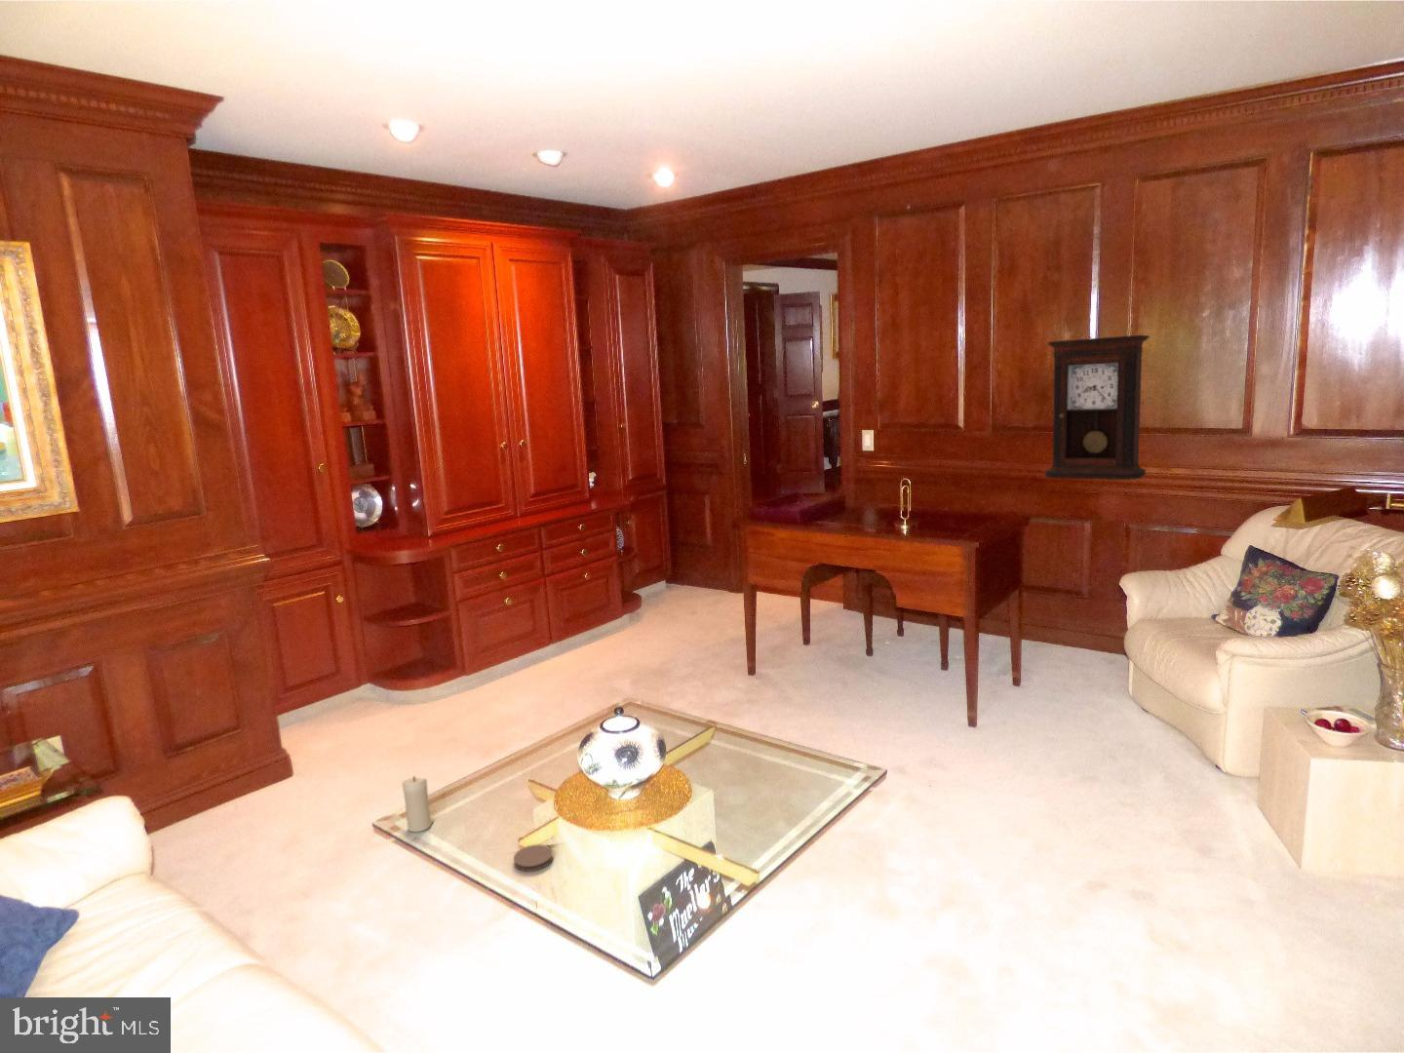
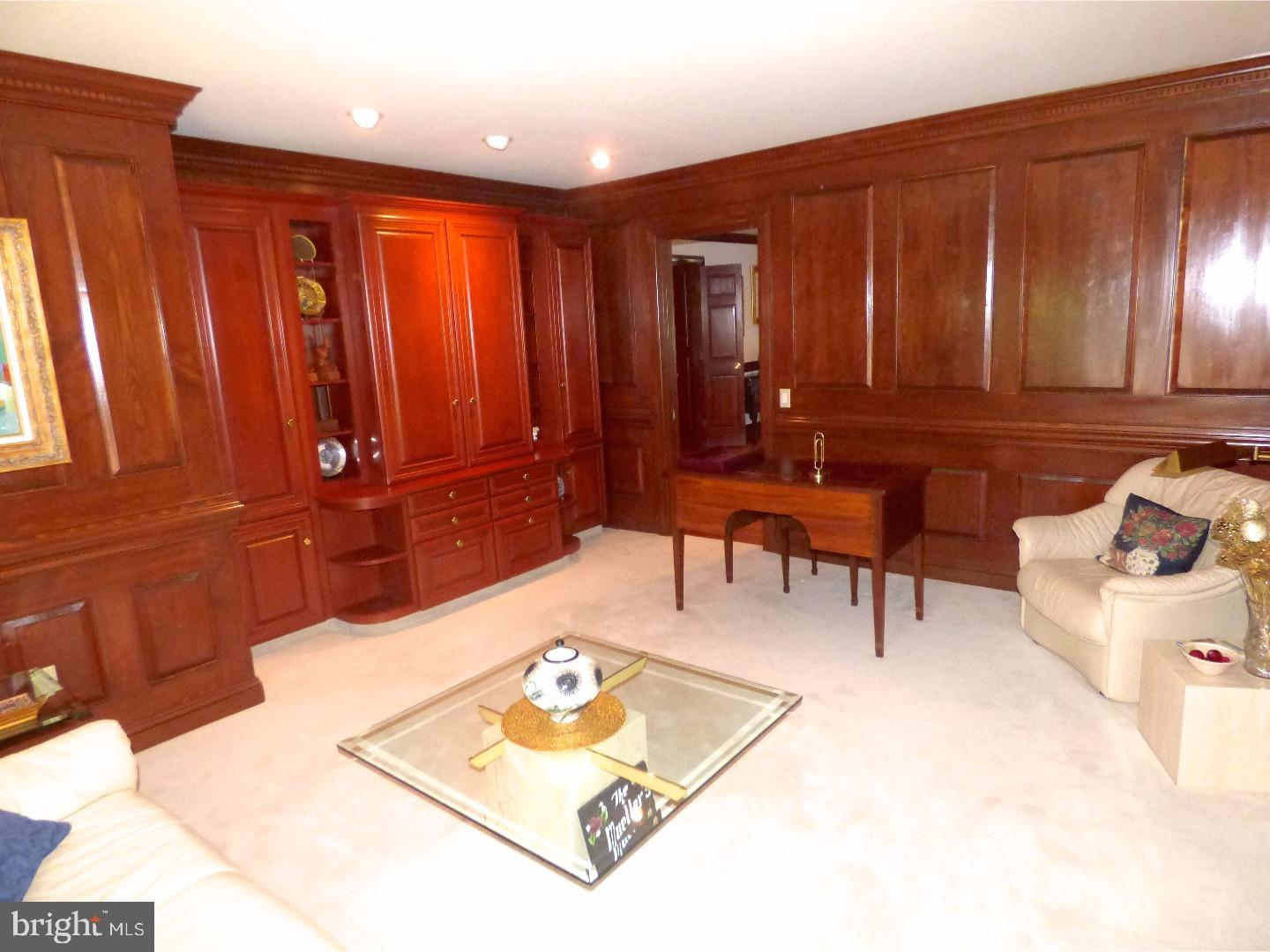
- pendulum clock (1094, 408)
- coaster (533, 857)
- candle (417, 801)
